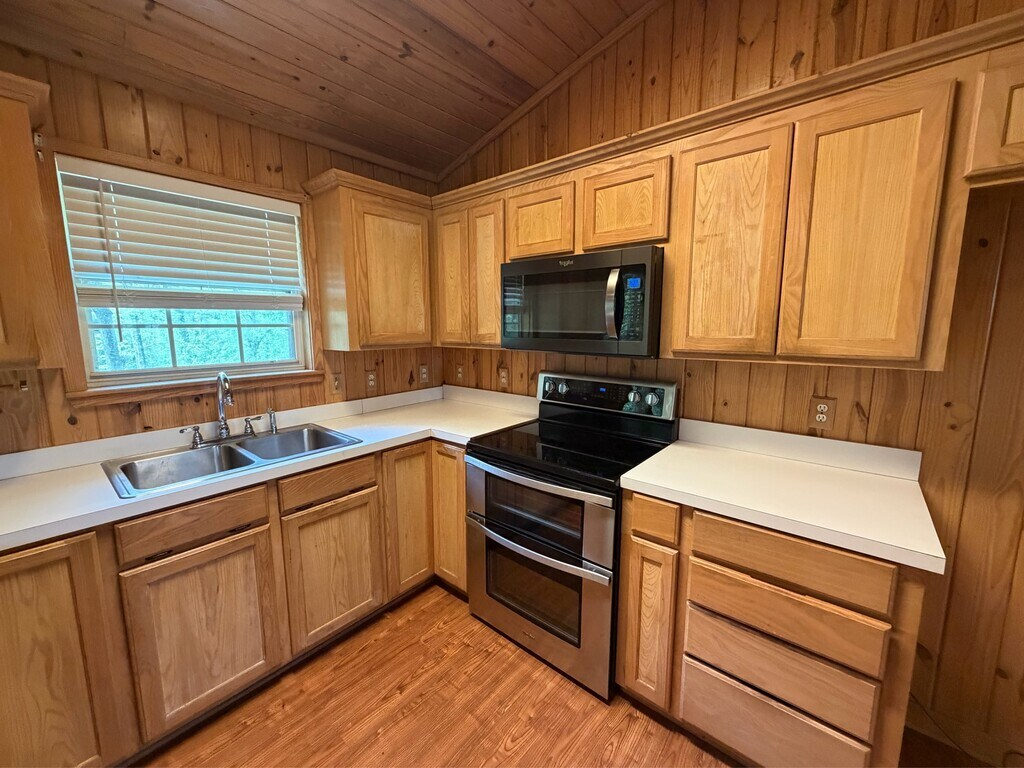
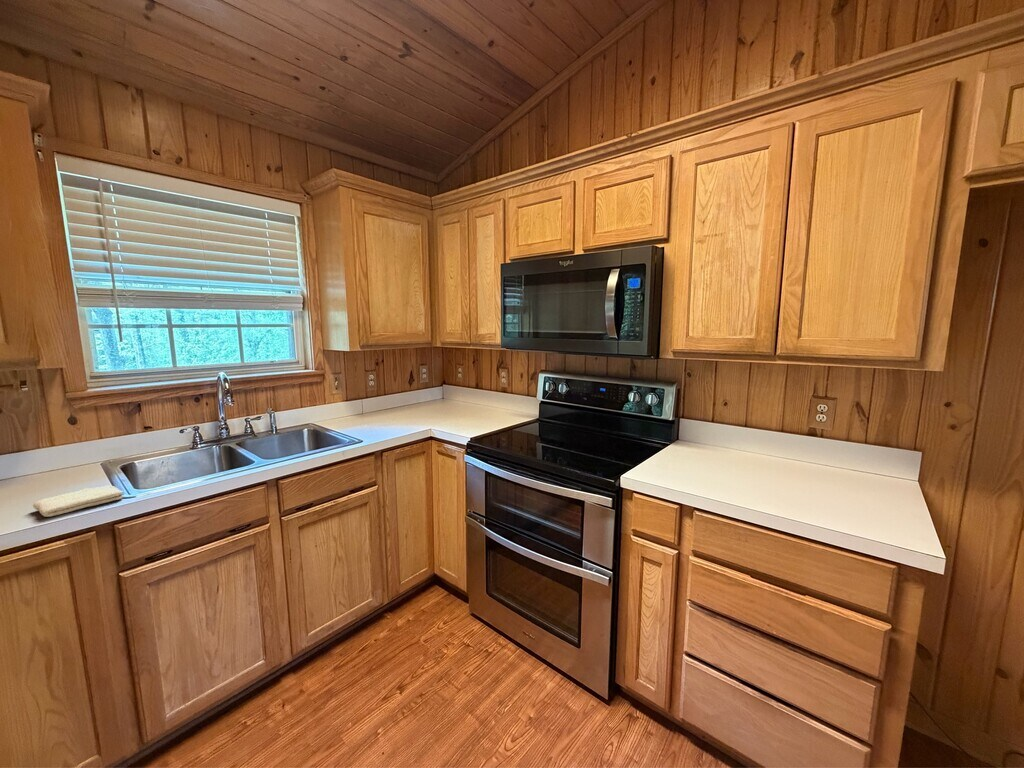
+ washcloth (80, 499)
